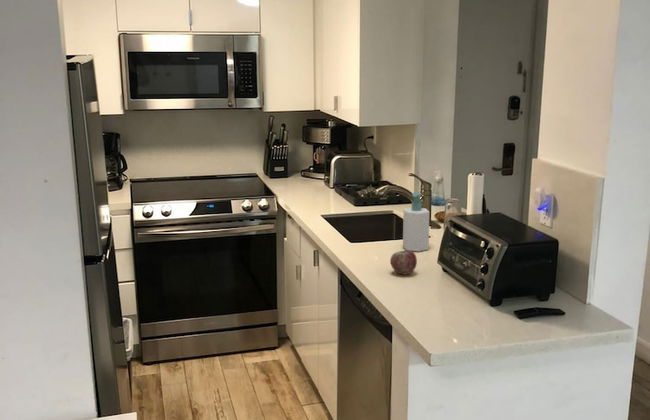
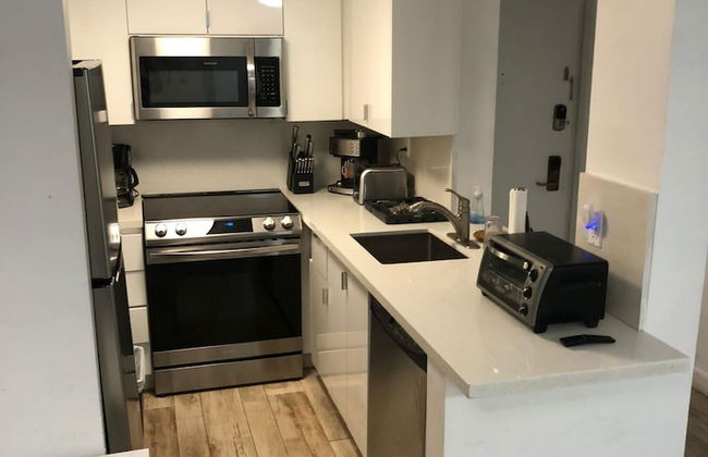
- apple (403, 261)
- soap bottle (416, 221)
